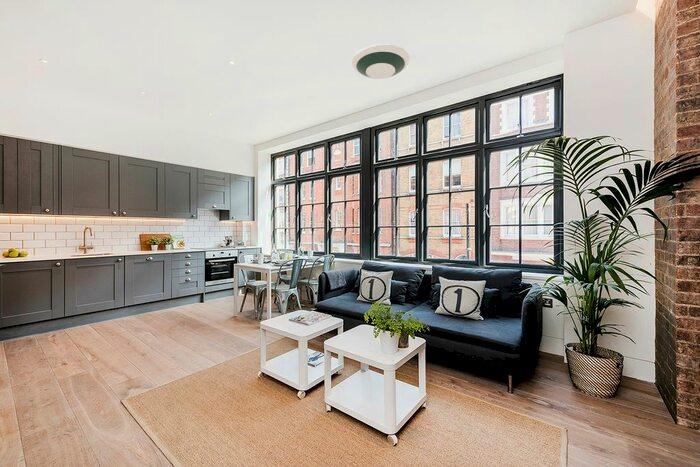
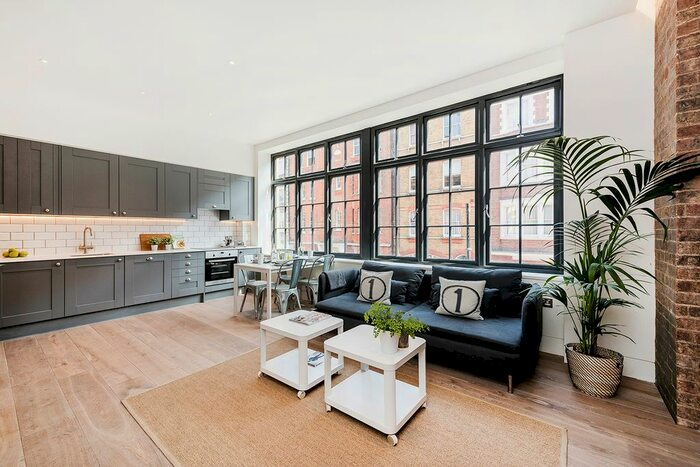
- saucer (380, 68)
